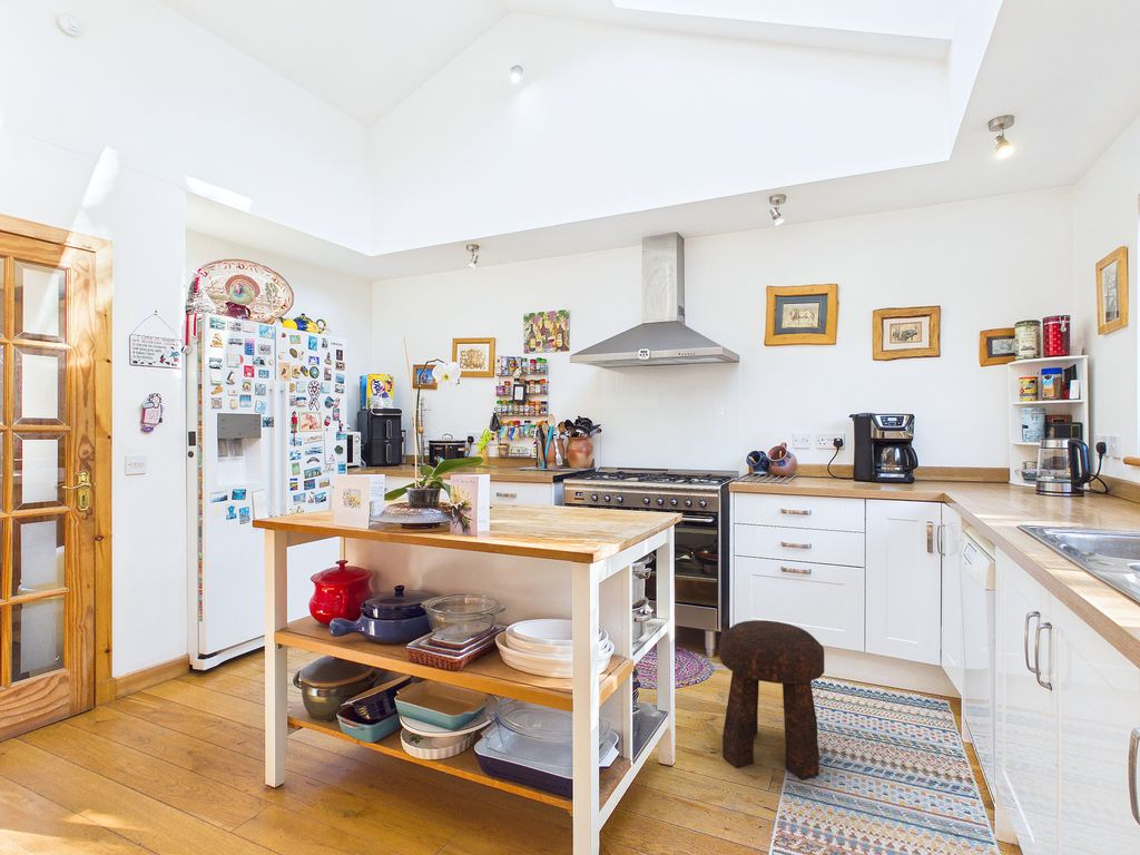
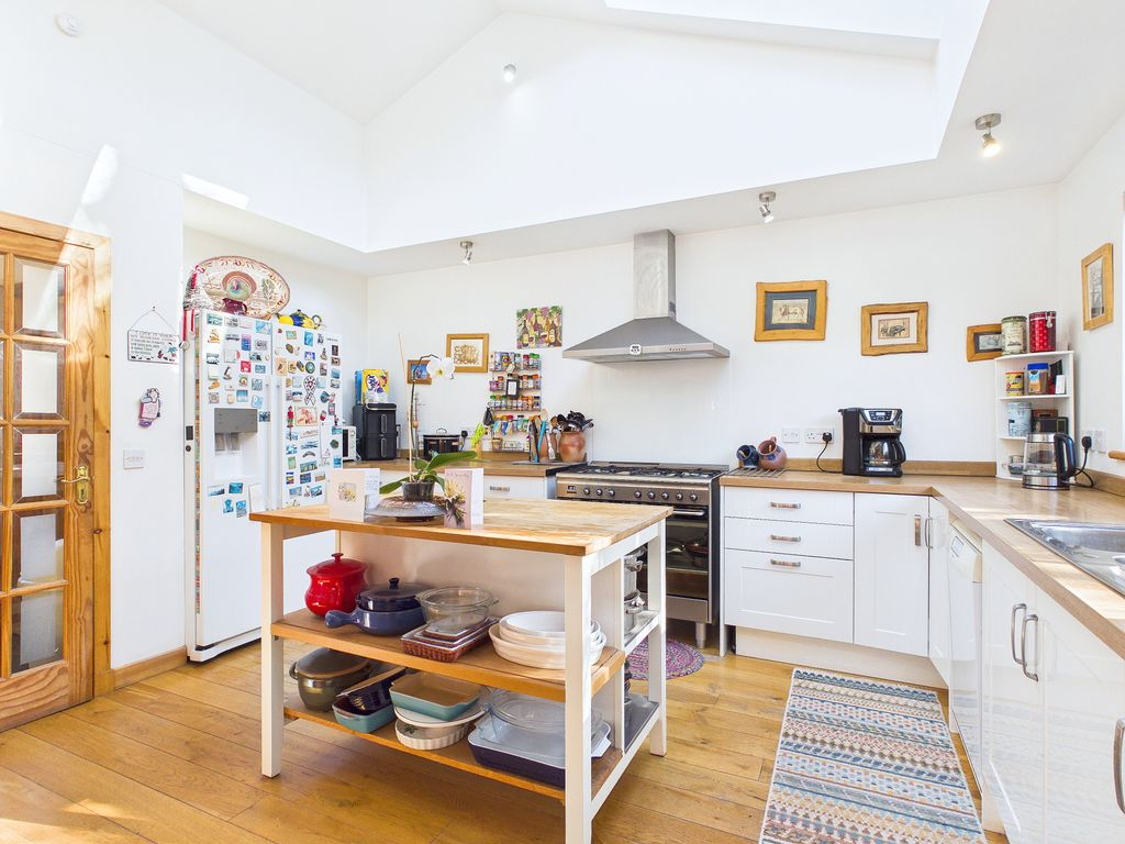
- stool (770, 681)
